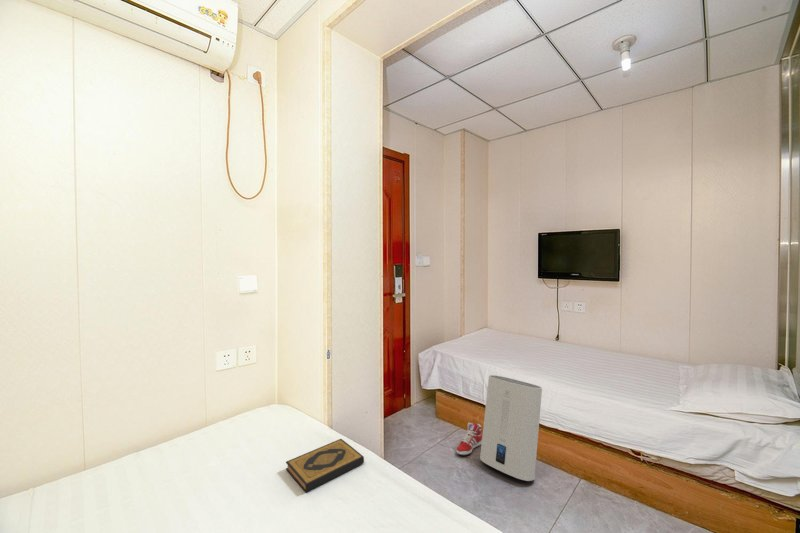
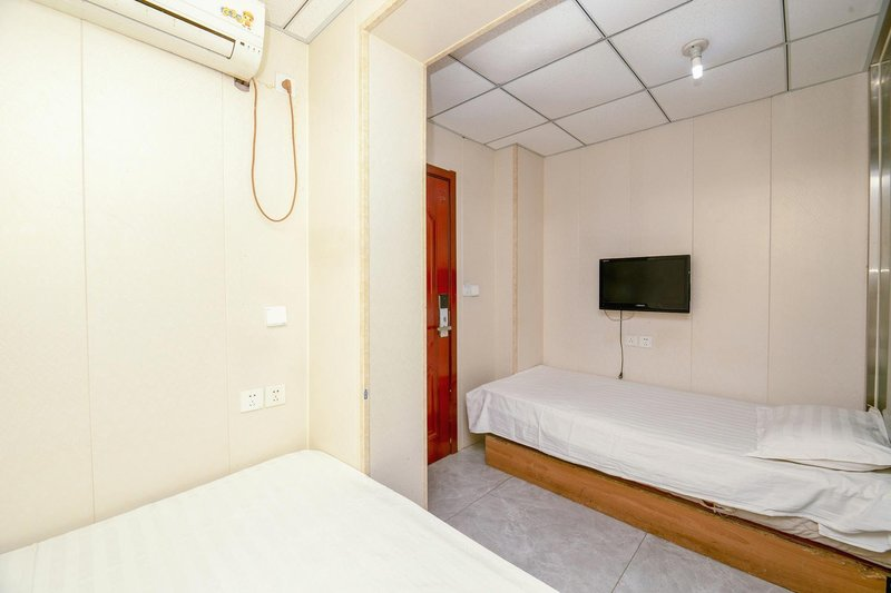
- hardback book (325, 462)
- water heater (510, 423)
- sneaker (469, 437)
